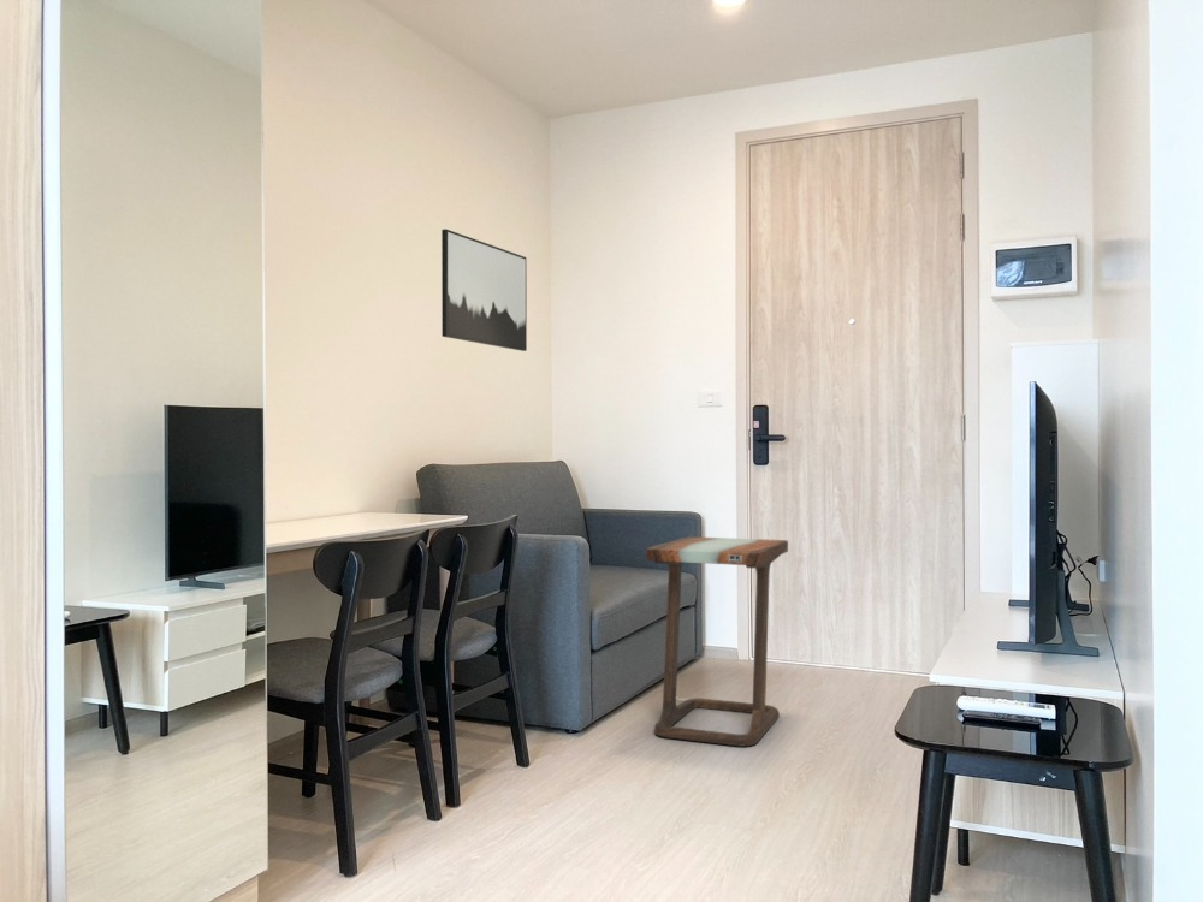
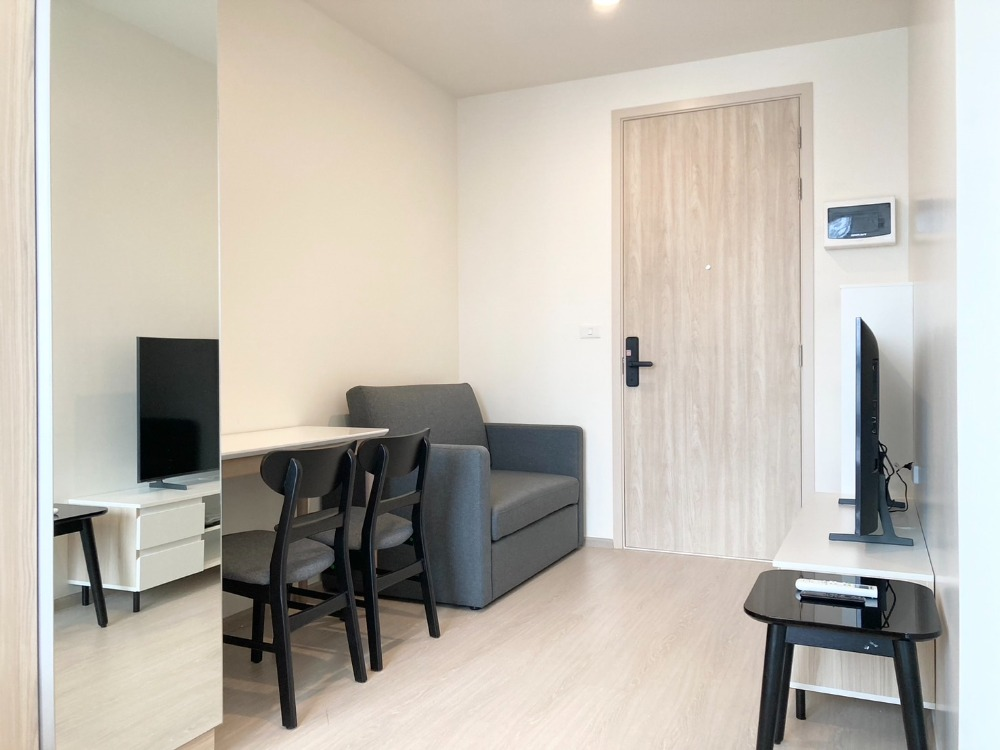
- wall art (486, 293)
- side table (754, 634)
